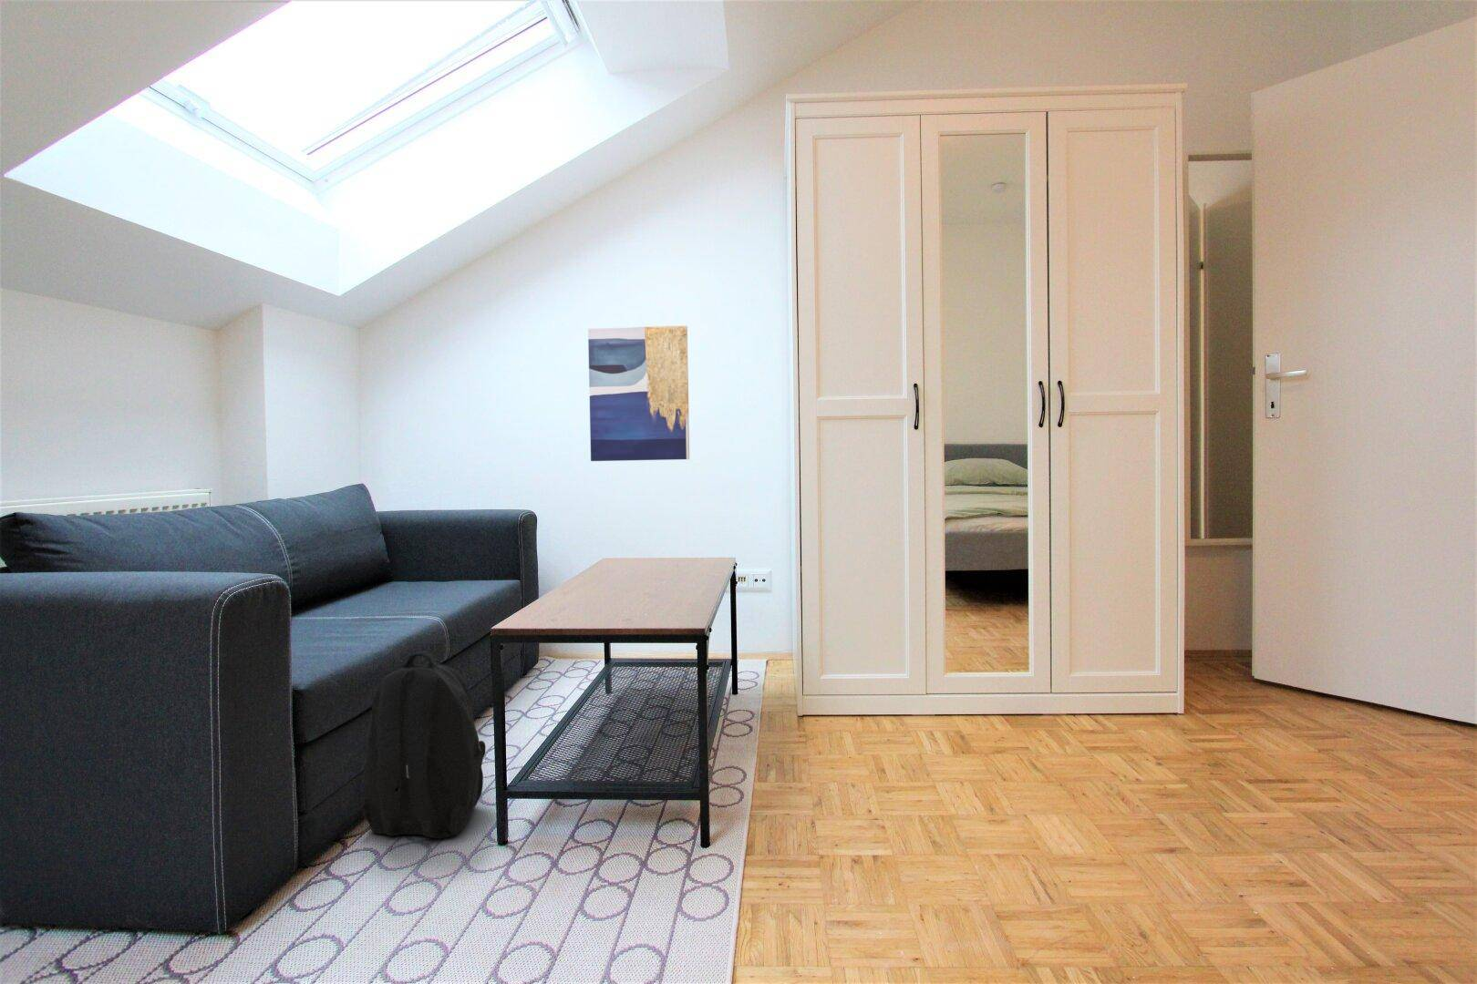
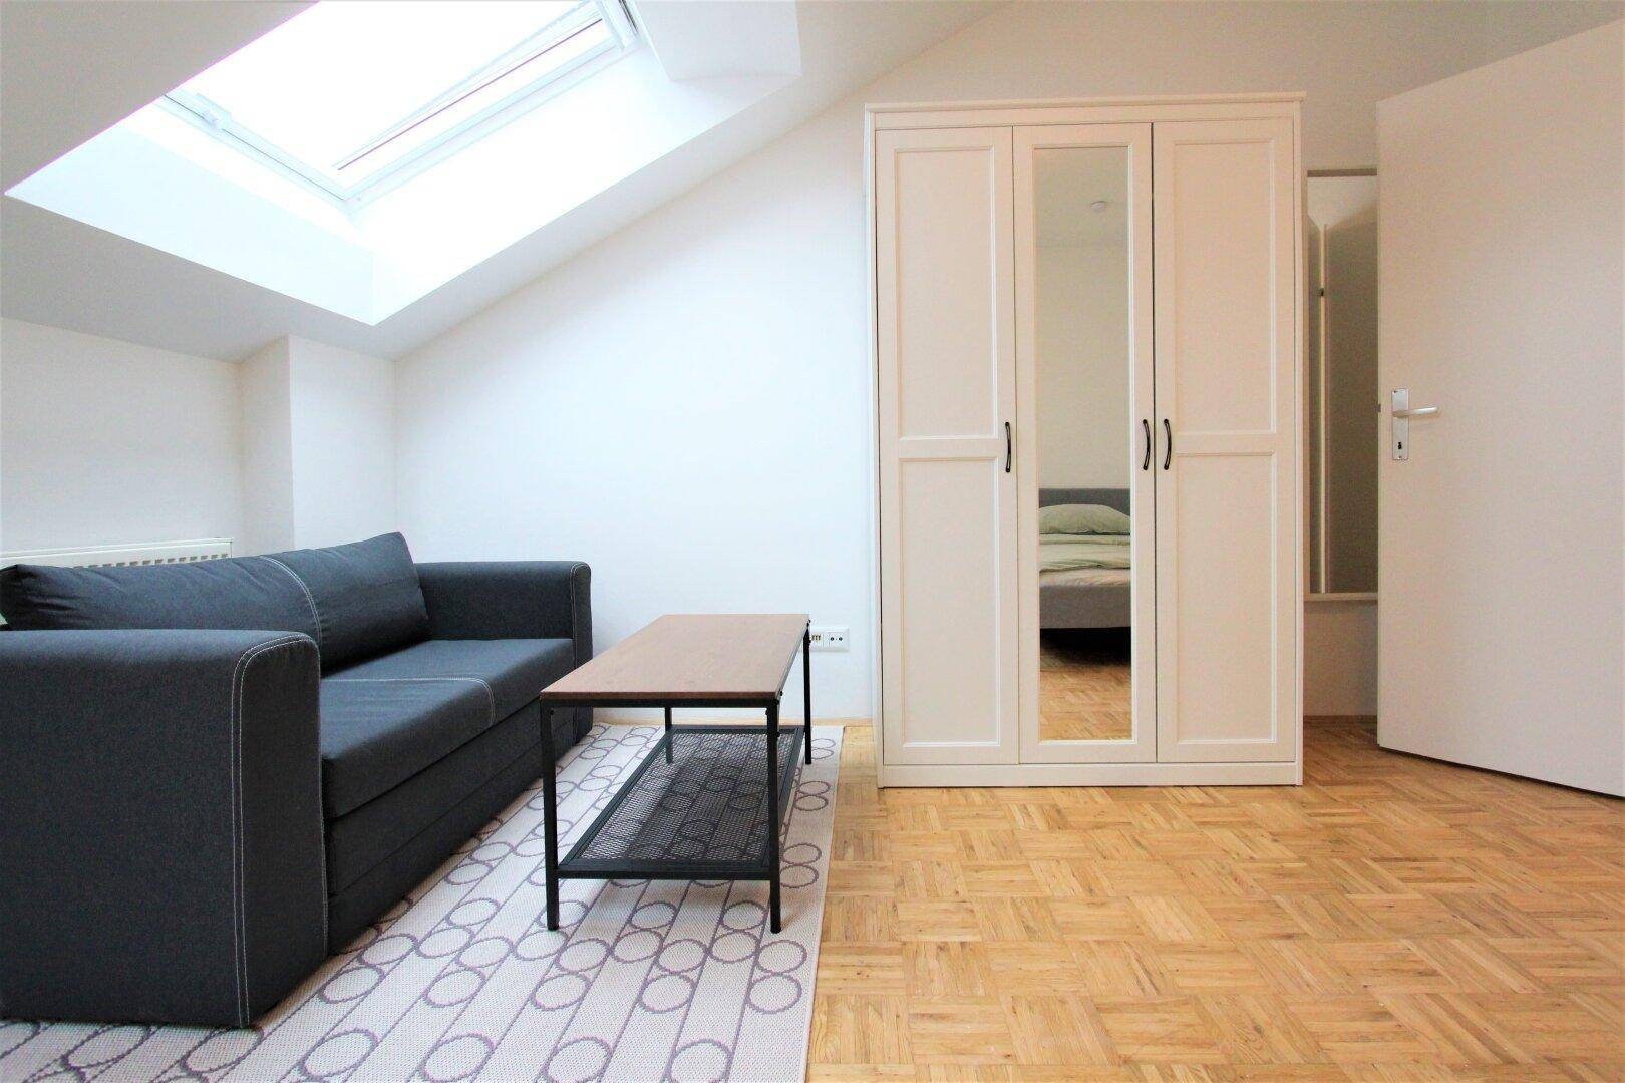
- backpack (425, 736)
- wall art (638, 393)
